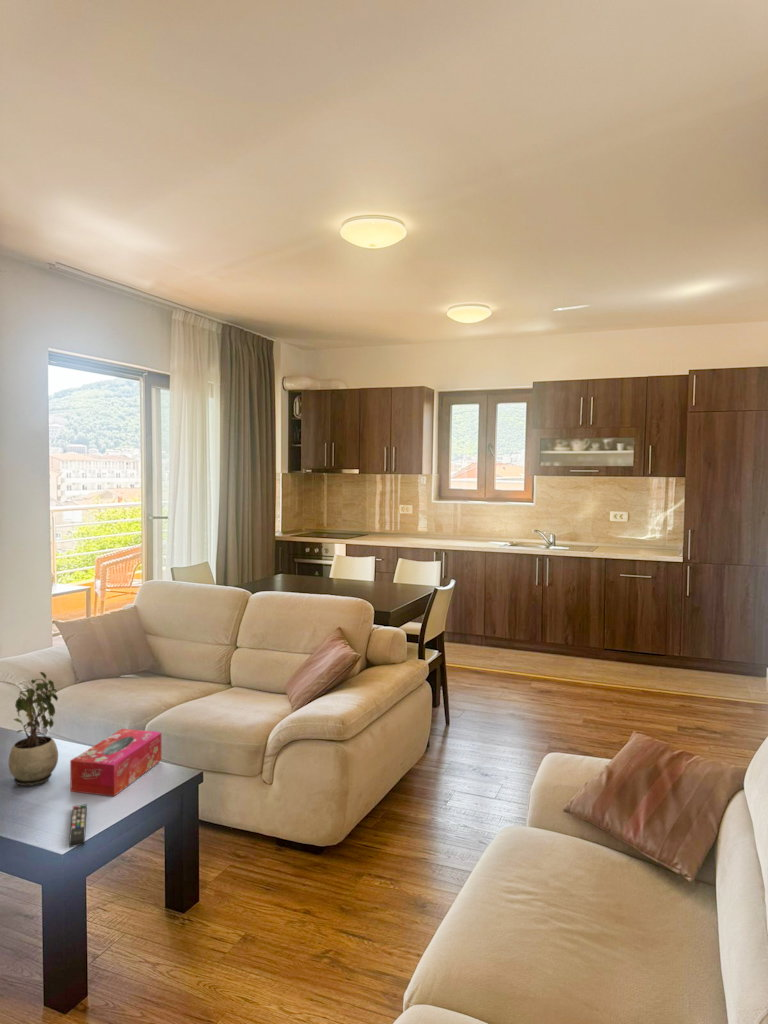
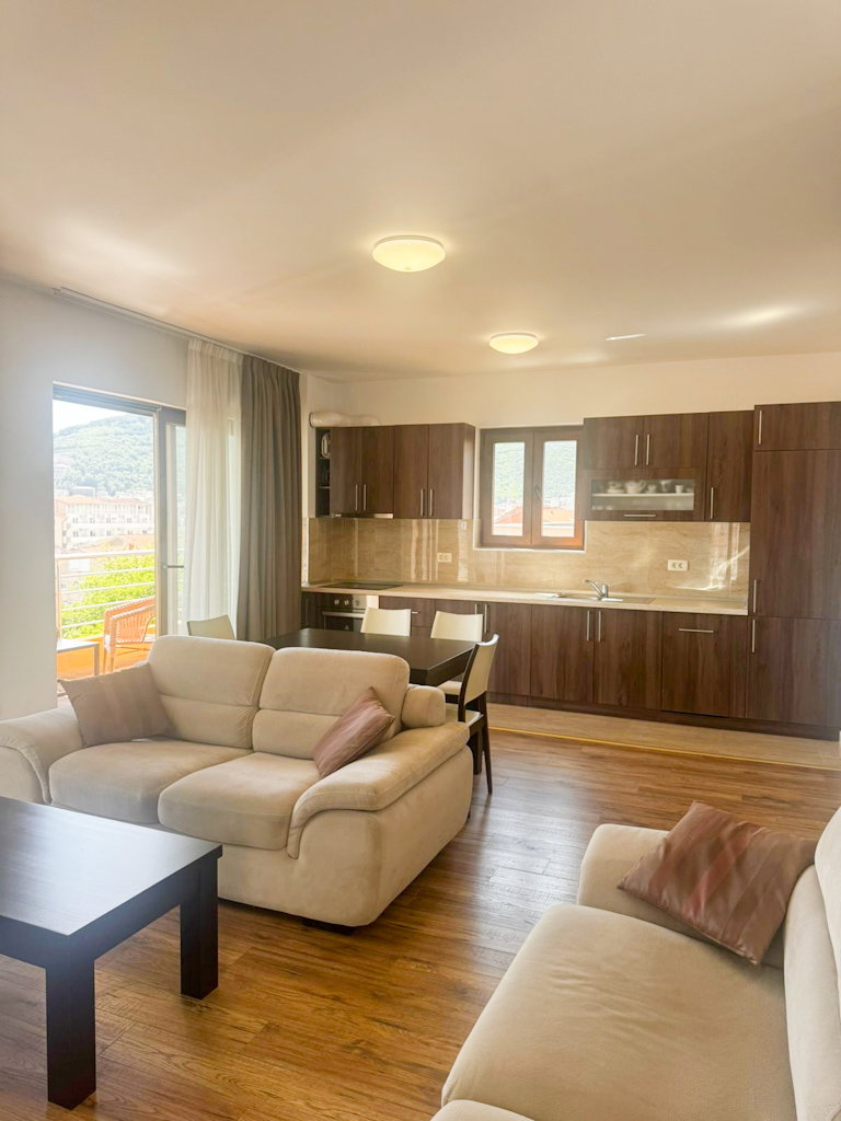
- tissue box (118, 760)
- potted plant (31, 724)
- remote control (78, 823)
